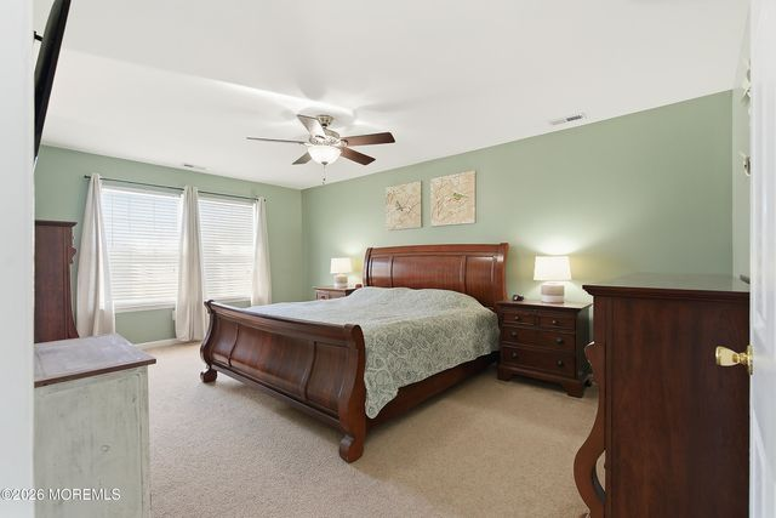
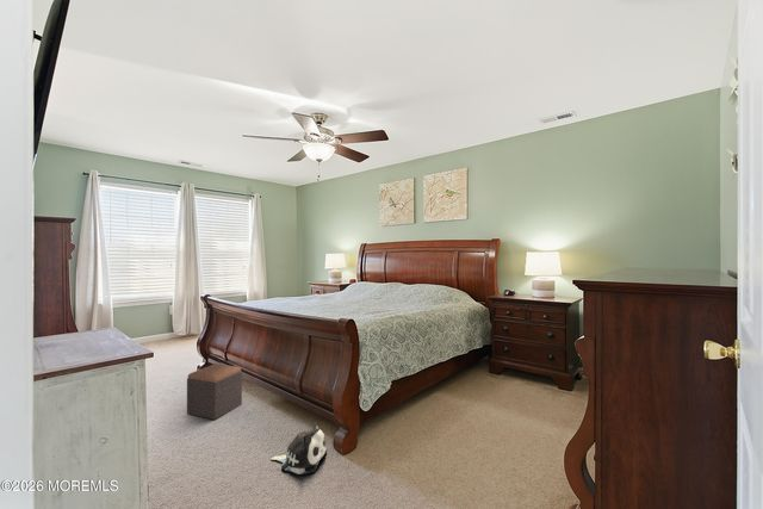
+ plush toy (297, 443)
+ footstool (215, 389)
